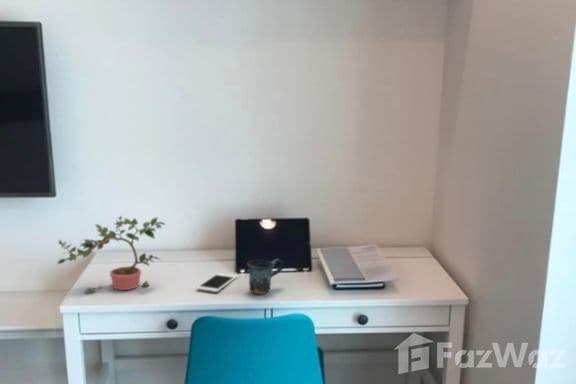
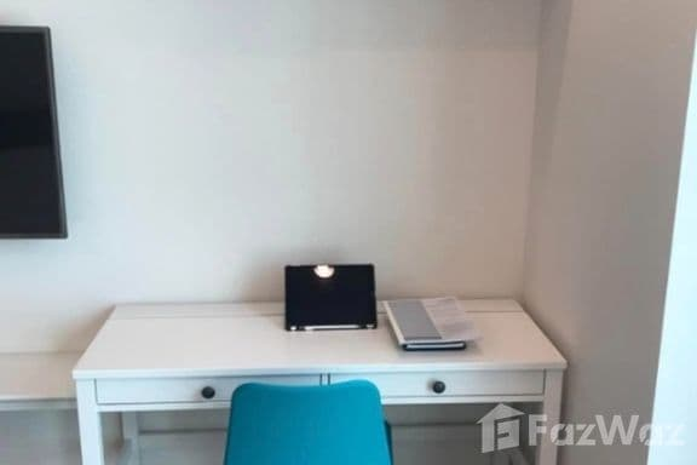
- potted plant (107, 243)
- mug (265, 276)
- cell phone (217, 282)
